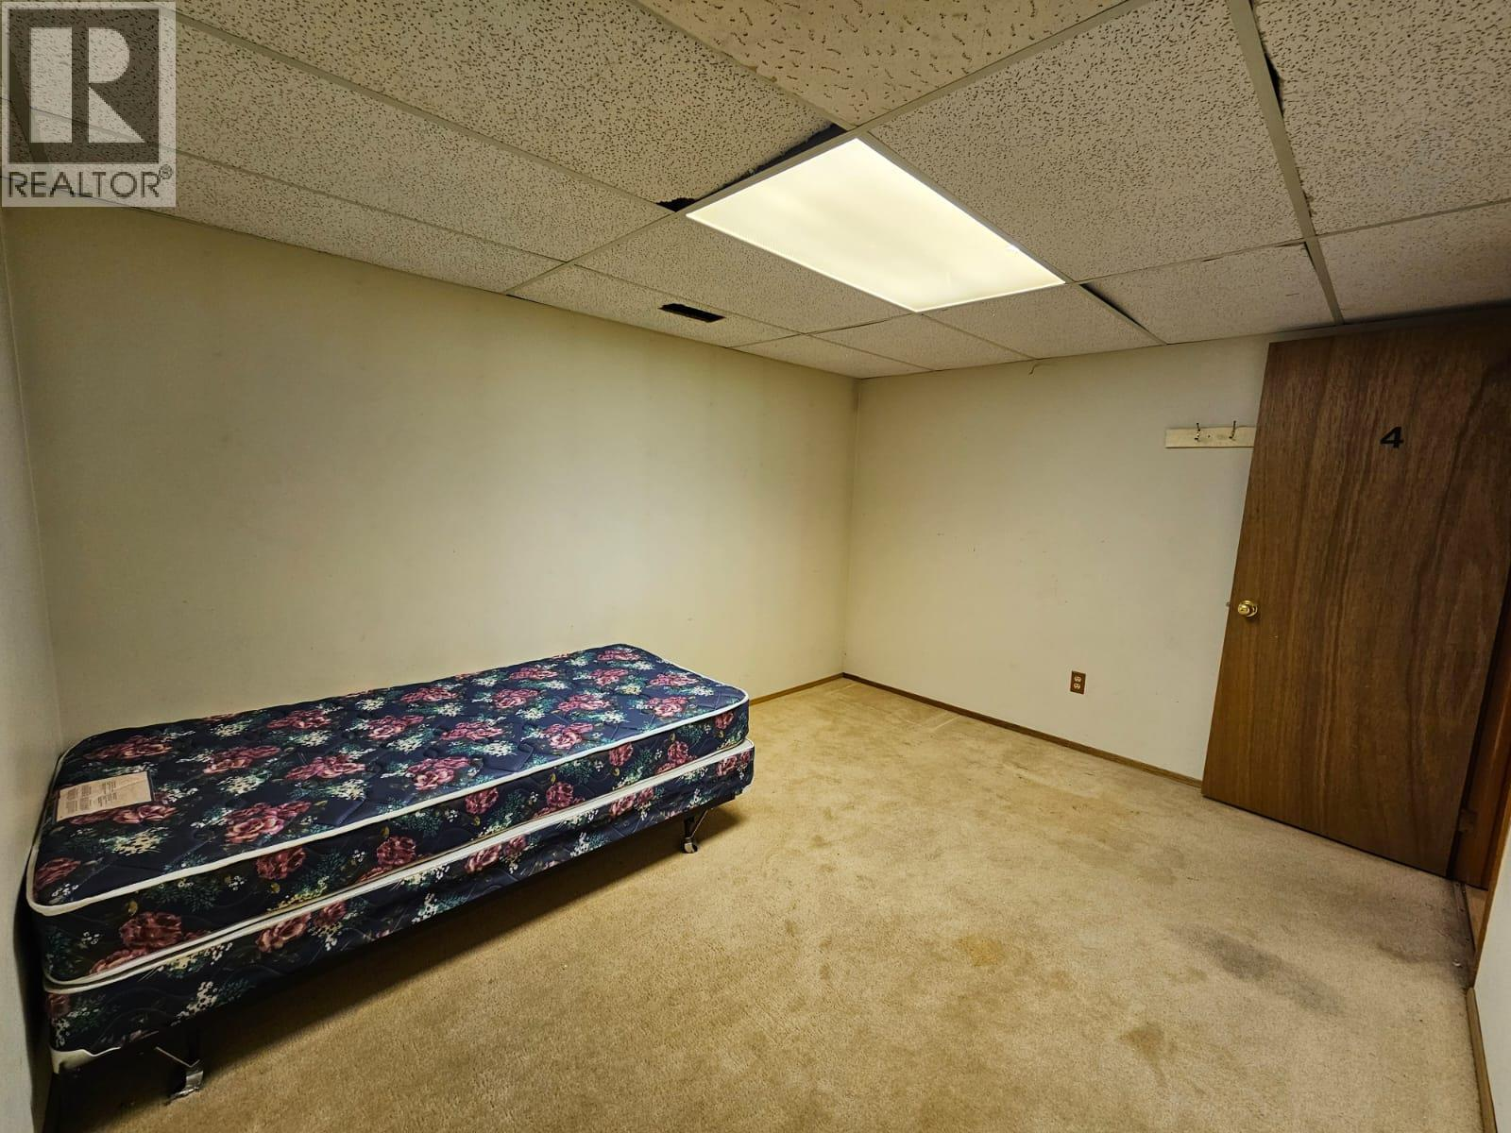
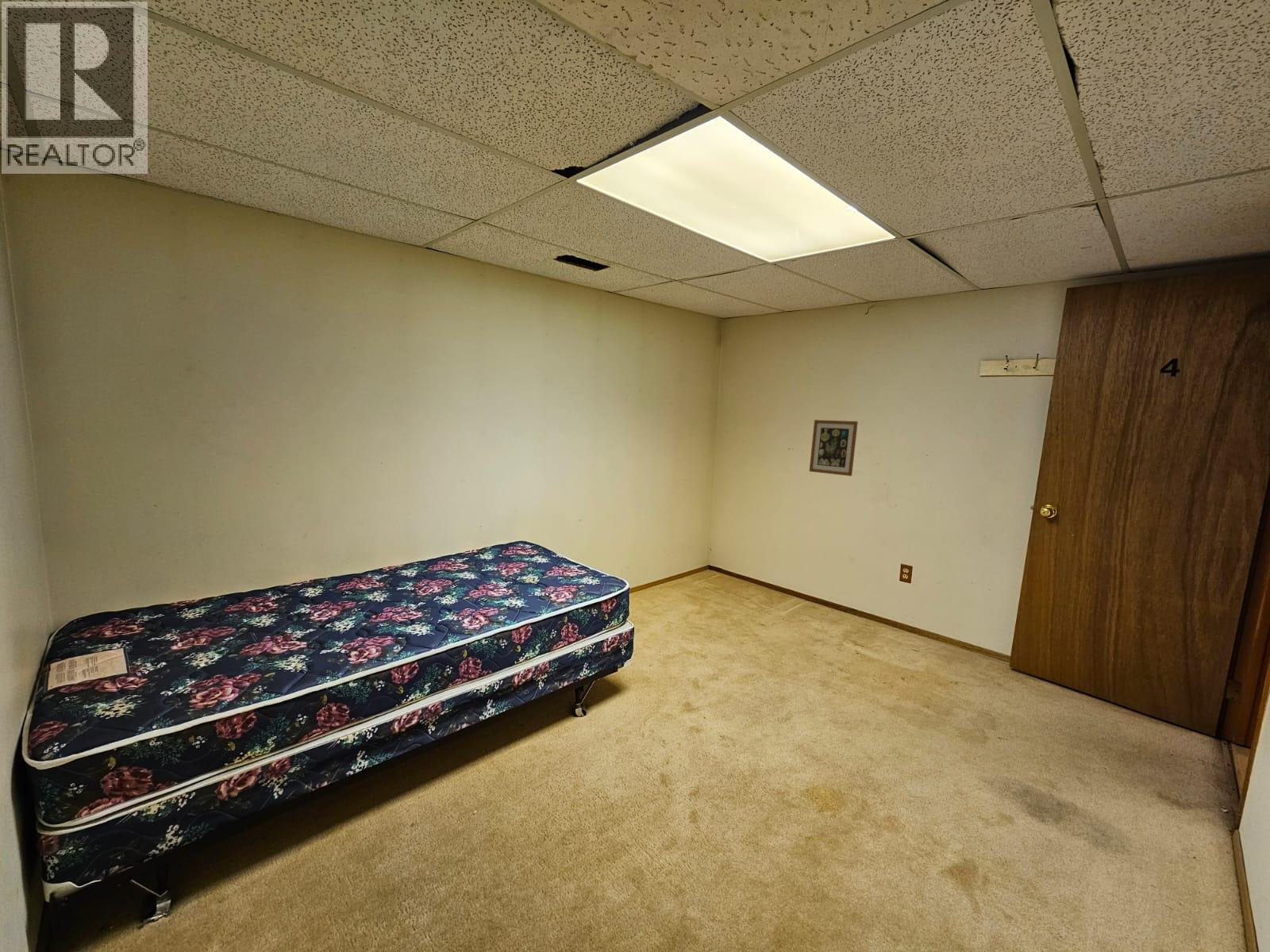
+ wall art (833, 447)
